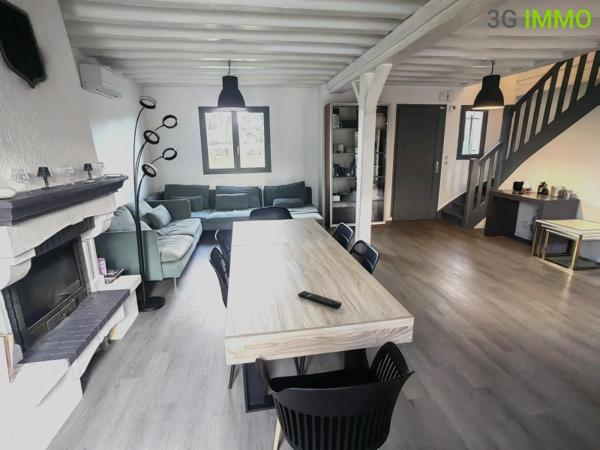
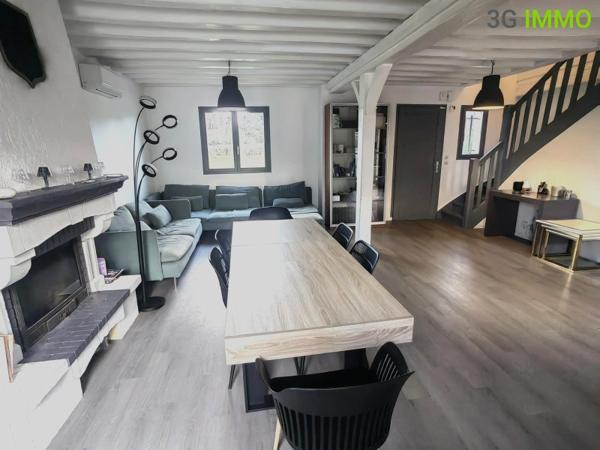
- remote control (319, 299)
